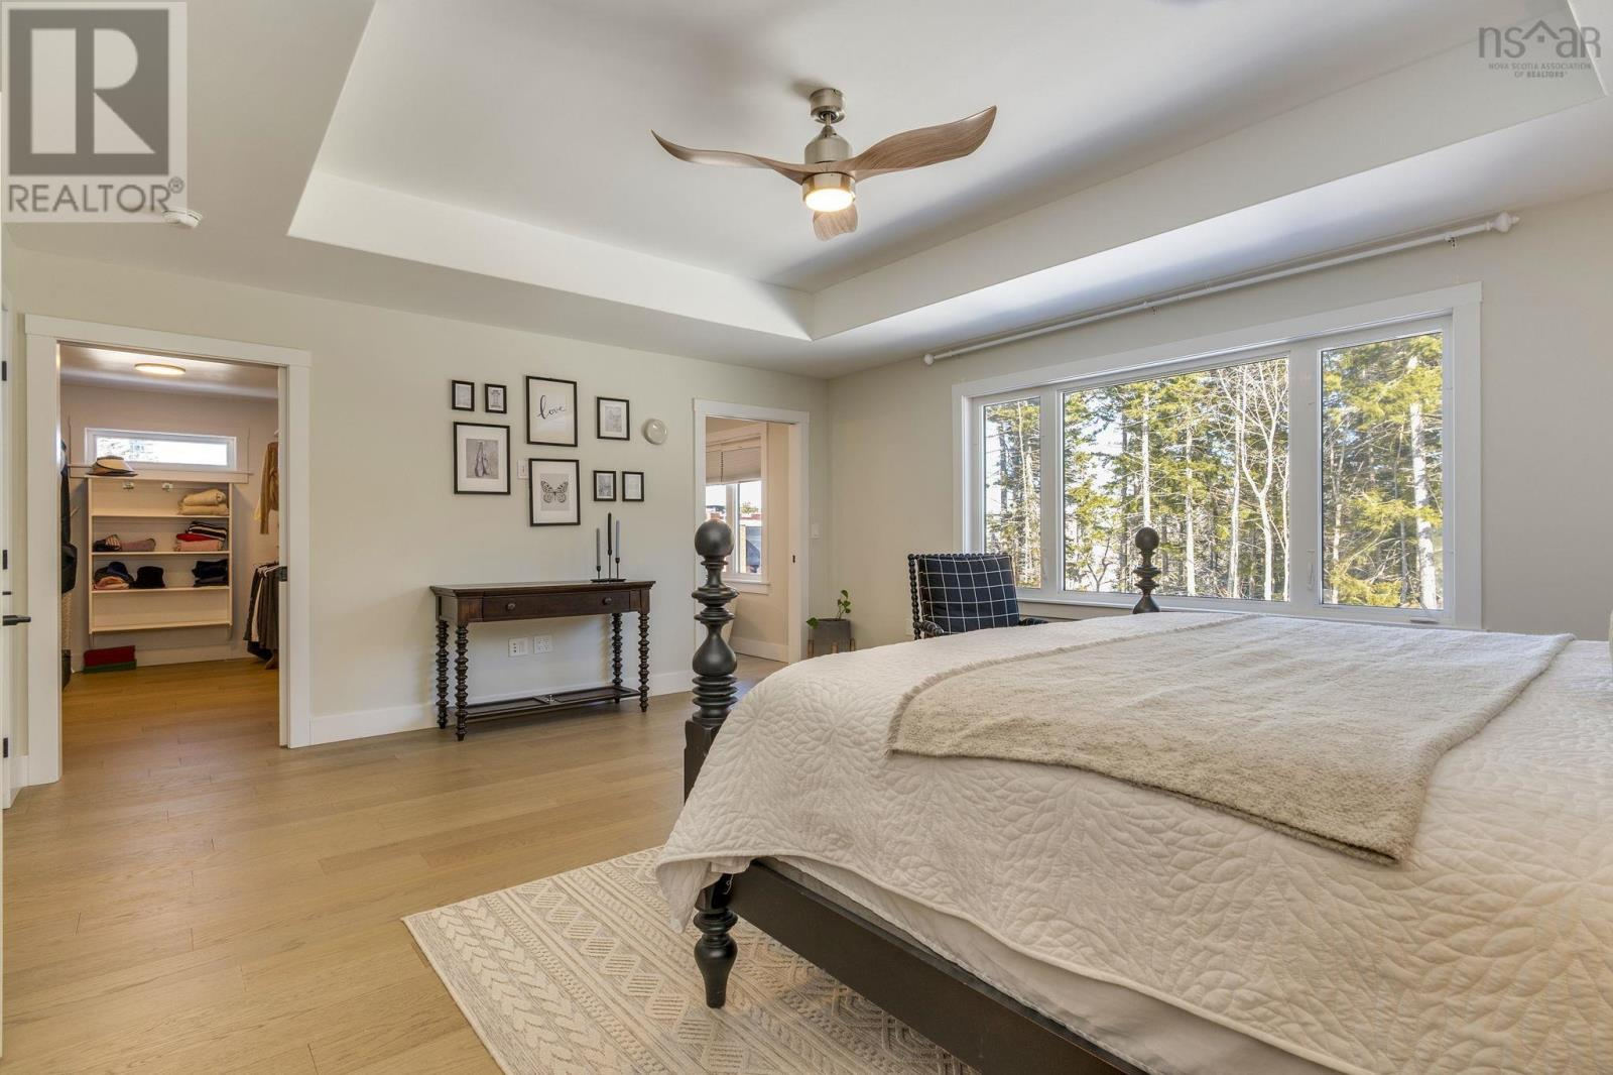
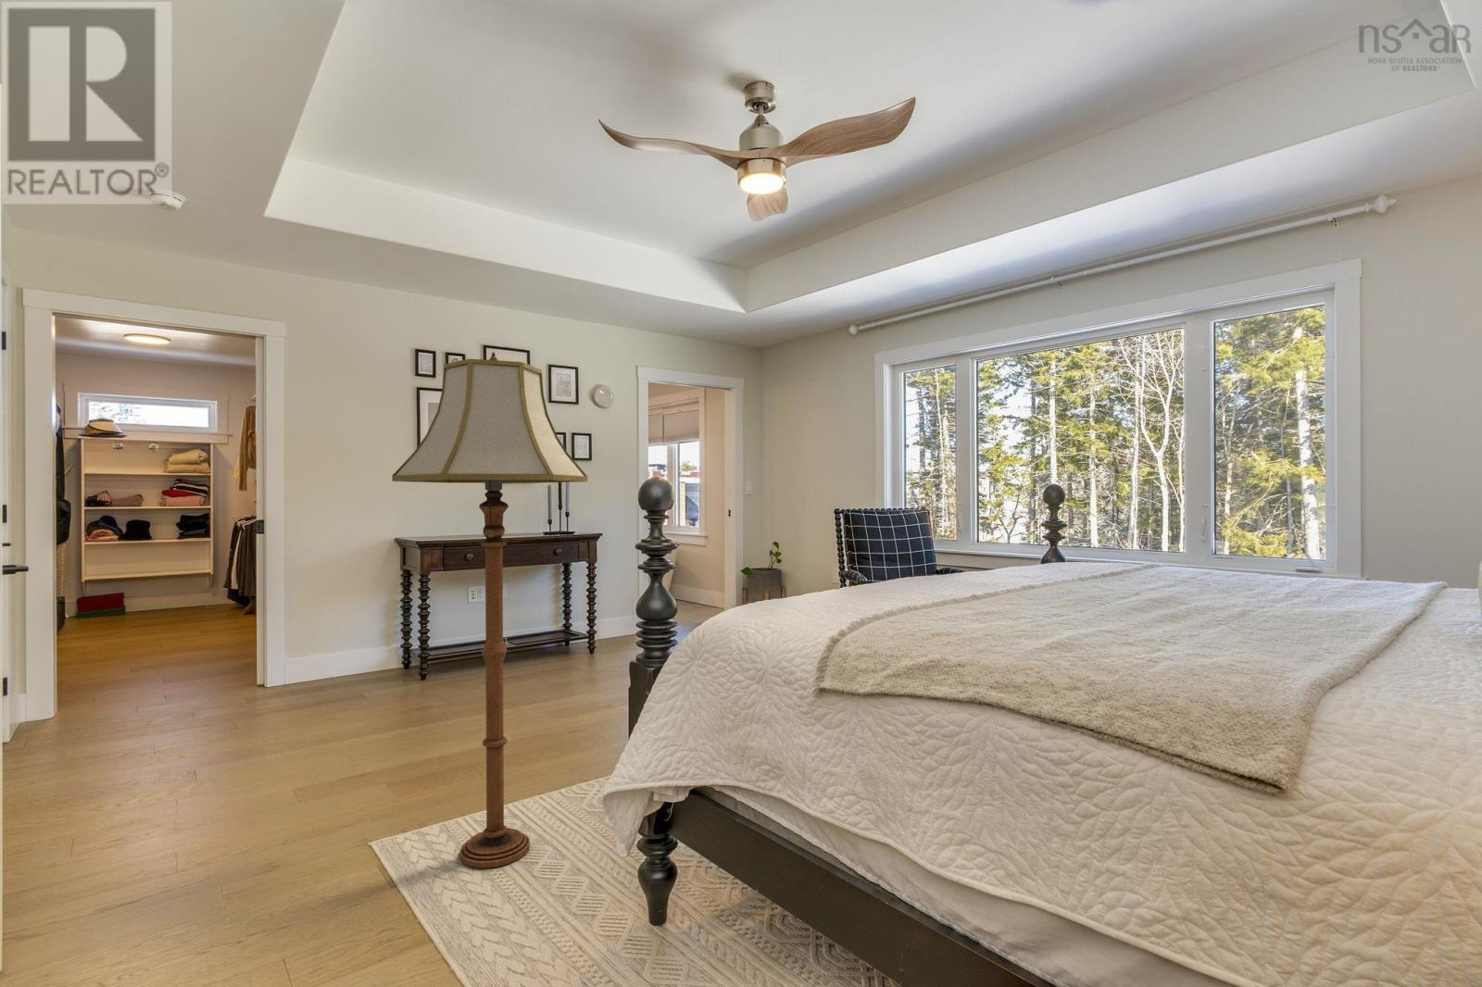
+ floor lamp (495, 600)
